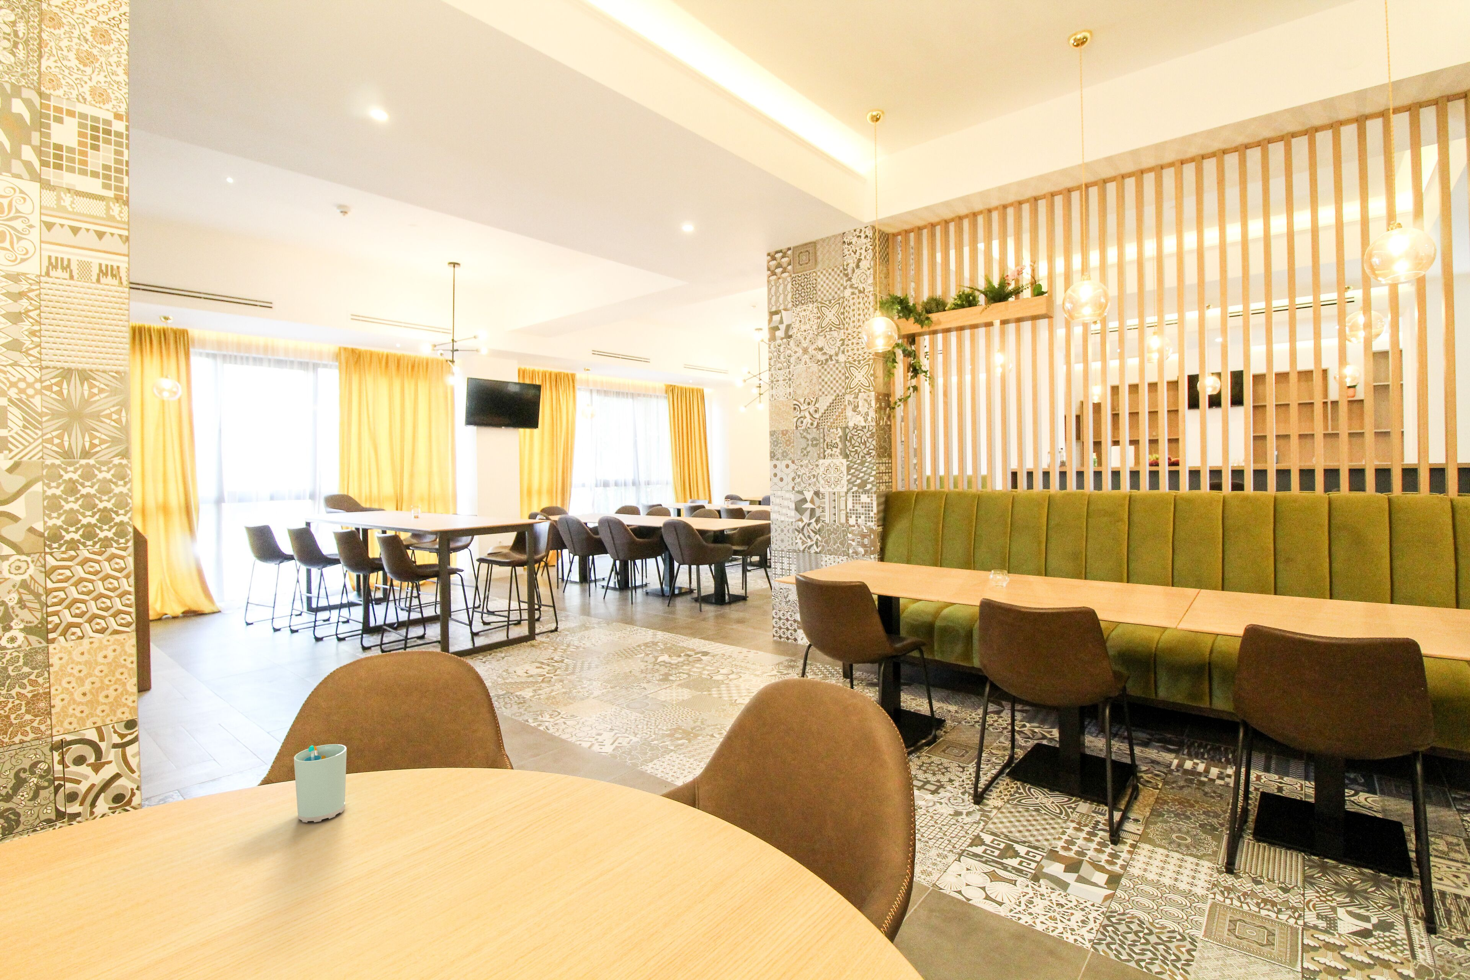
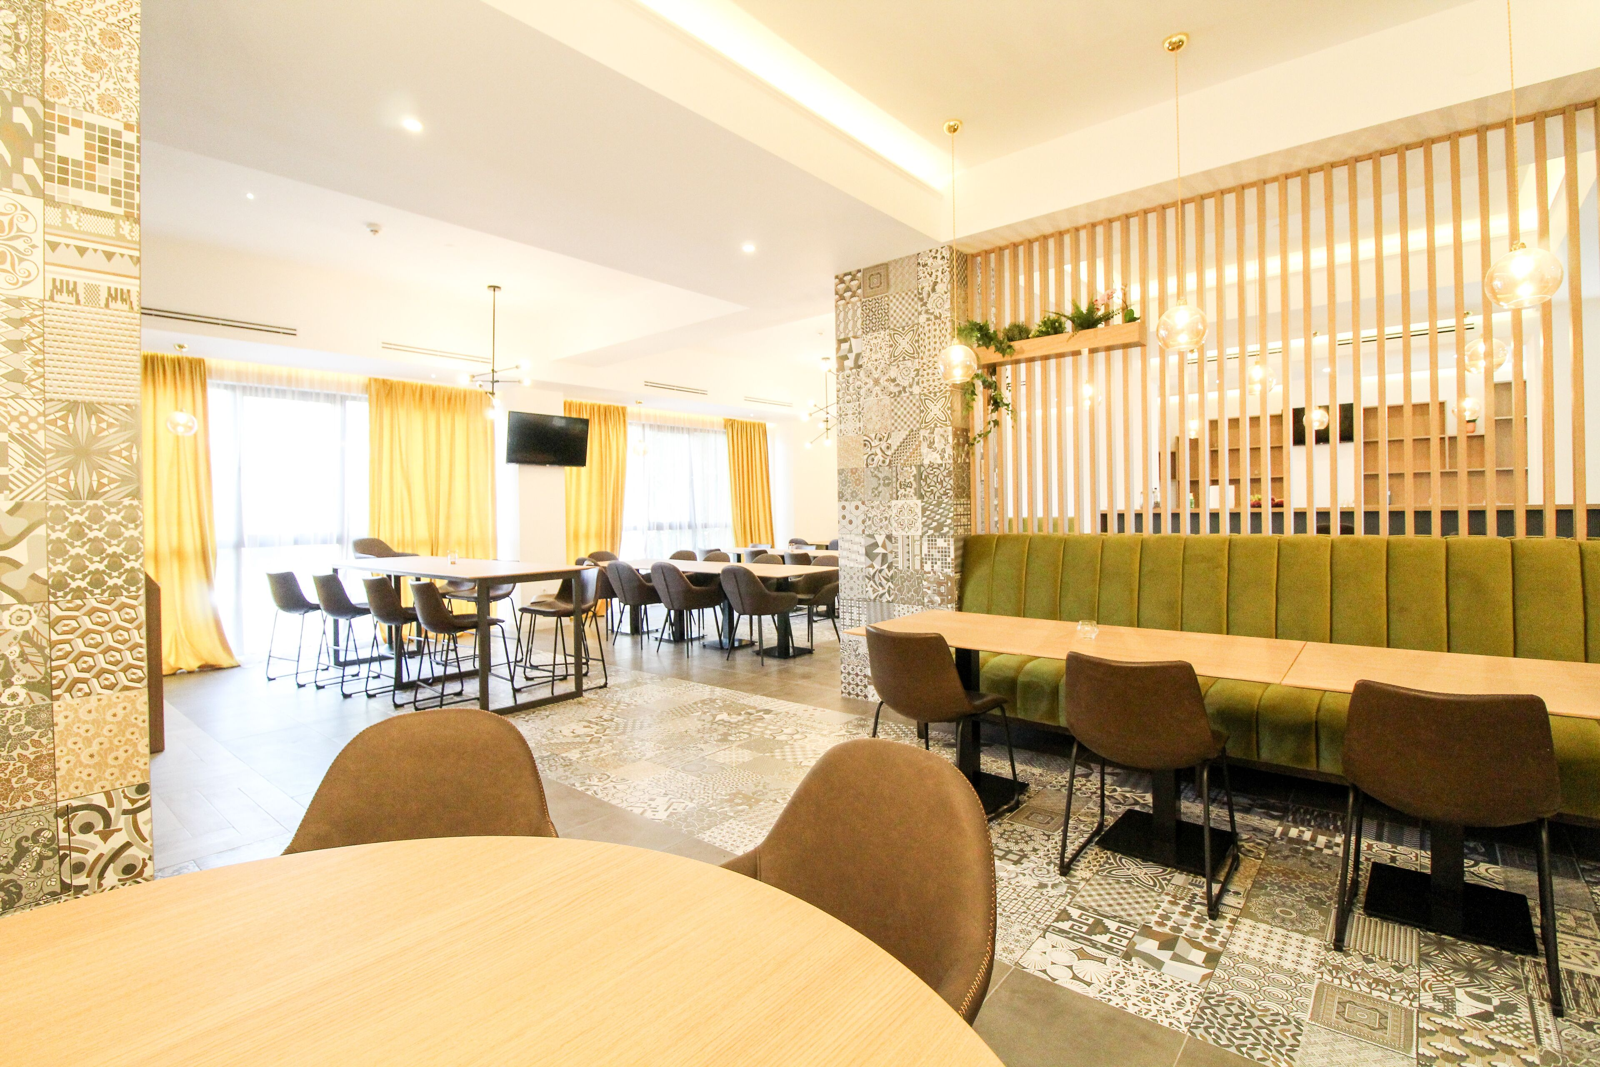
- cup (320, 775)
